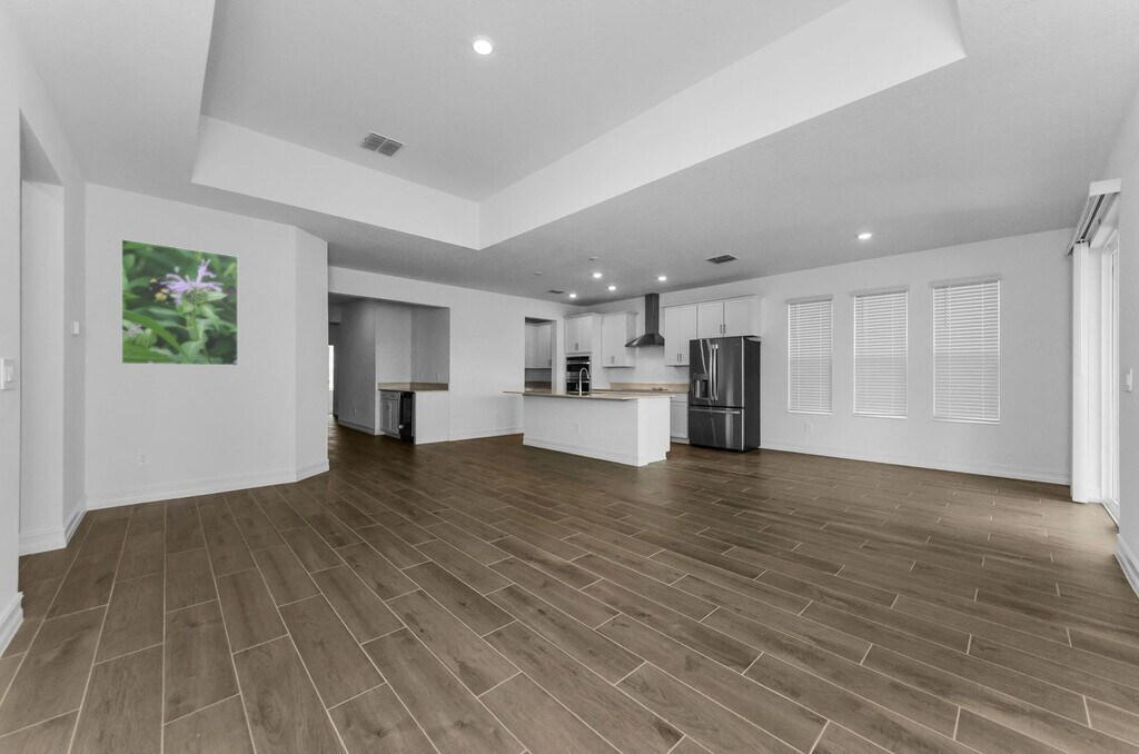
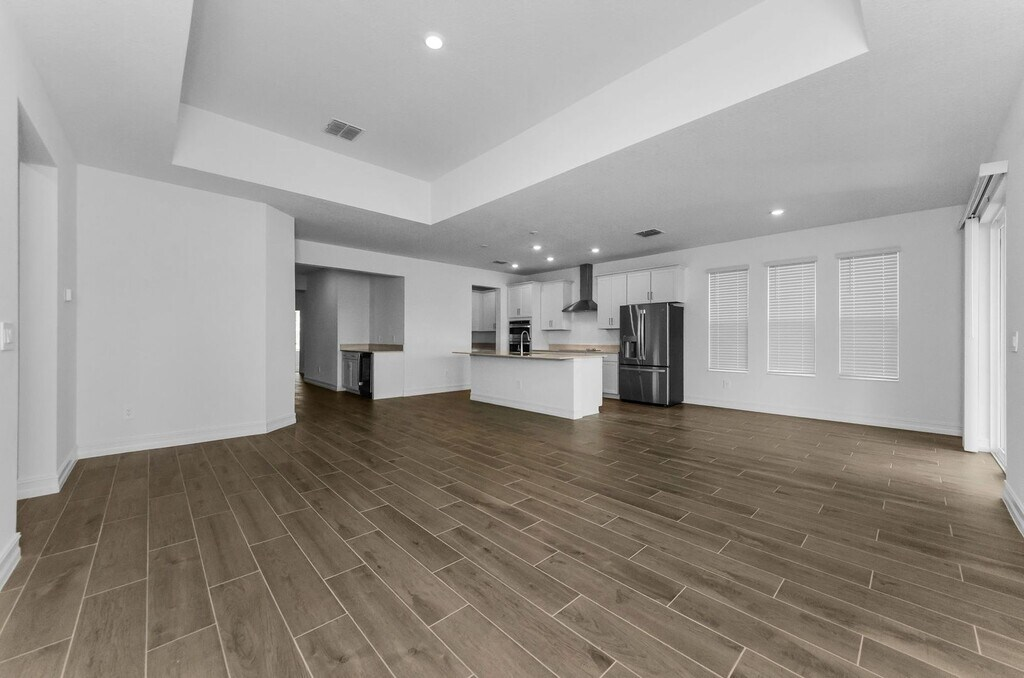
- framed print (182, 306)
